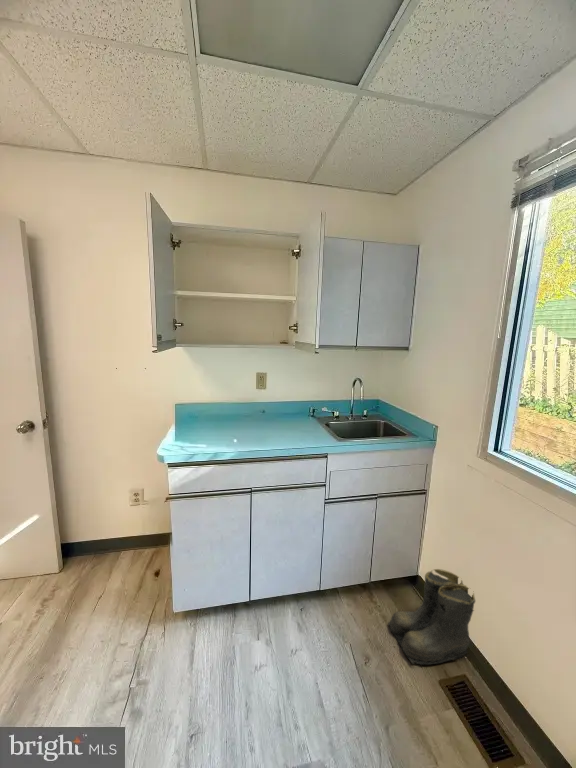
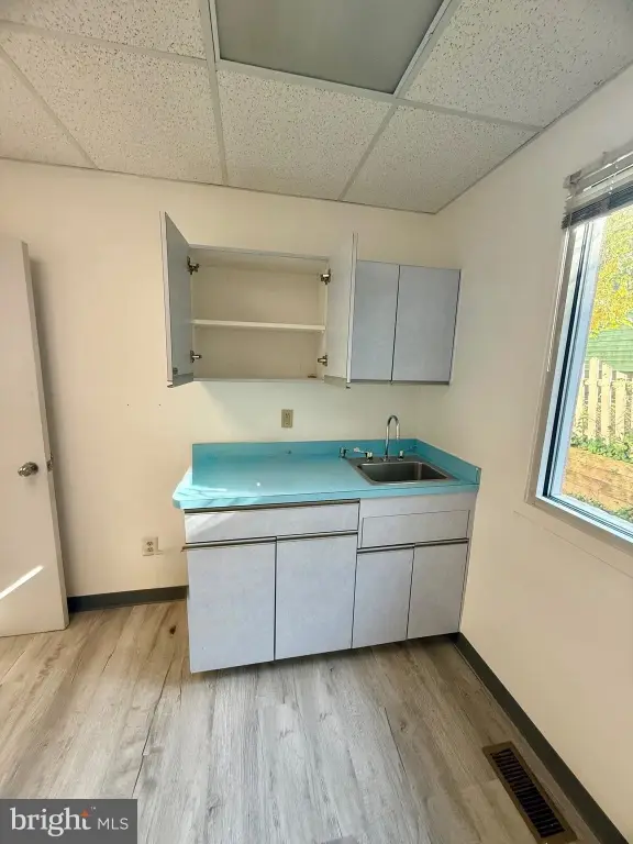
- boots (430, 612)
